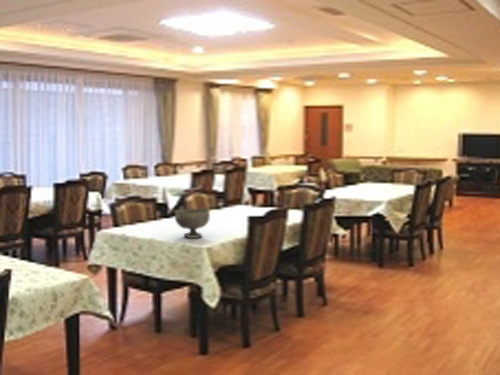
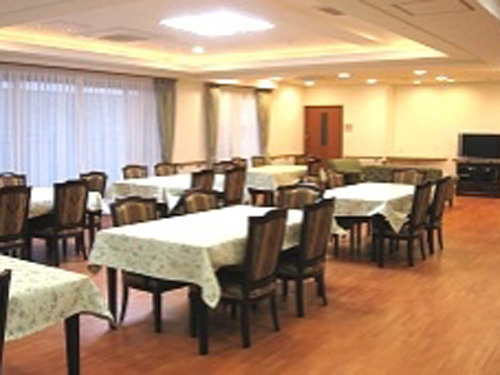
- decorative bowl (192, 223)
